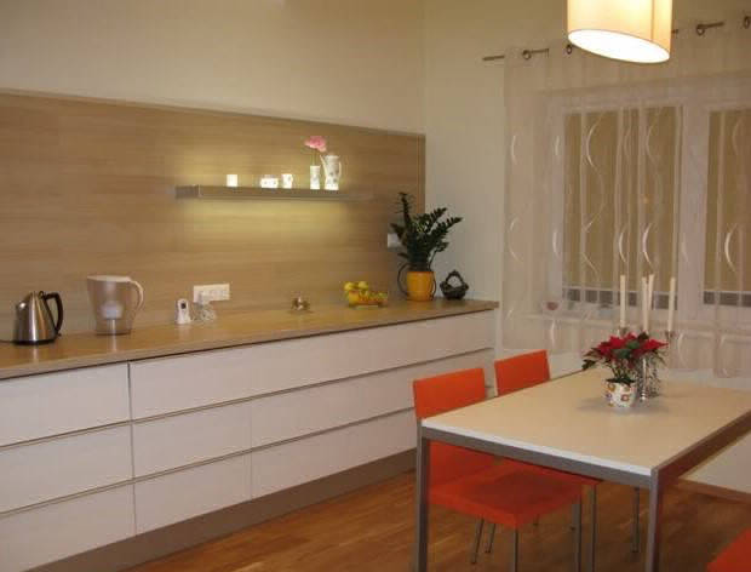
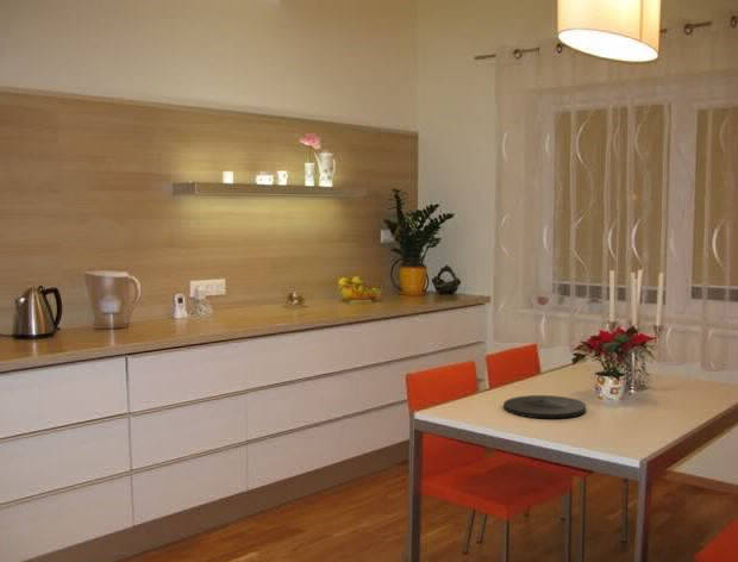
+ plate (544, 402)
